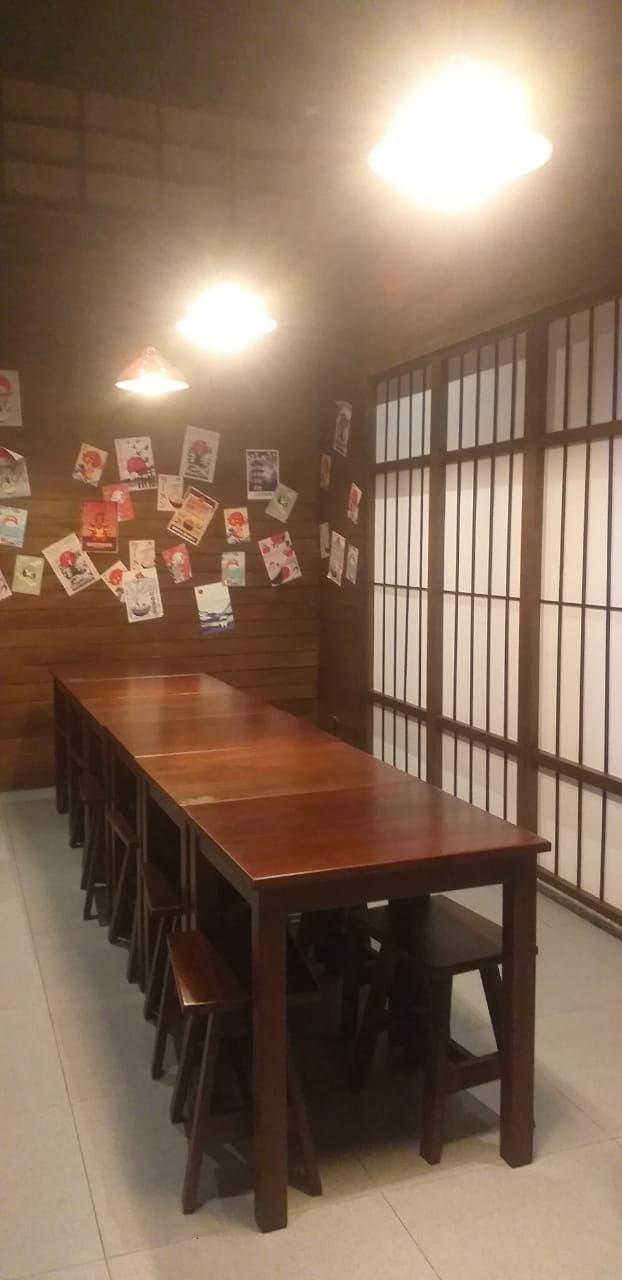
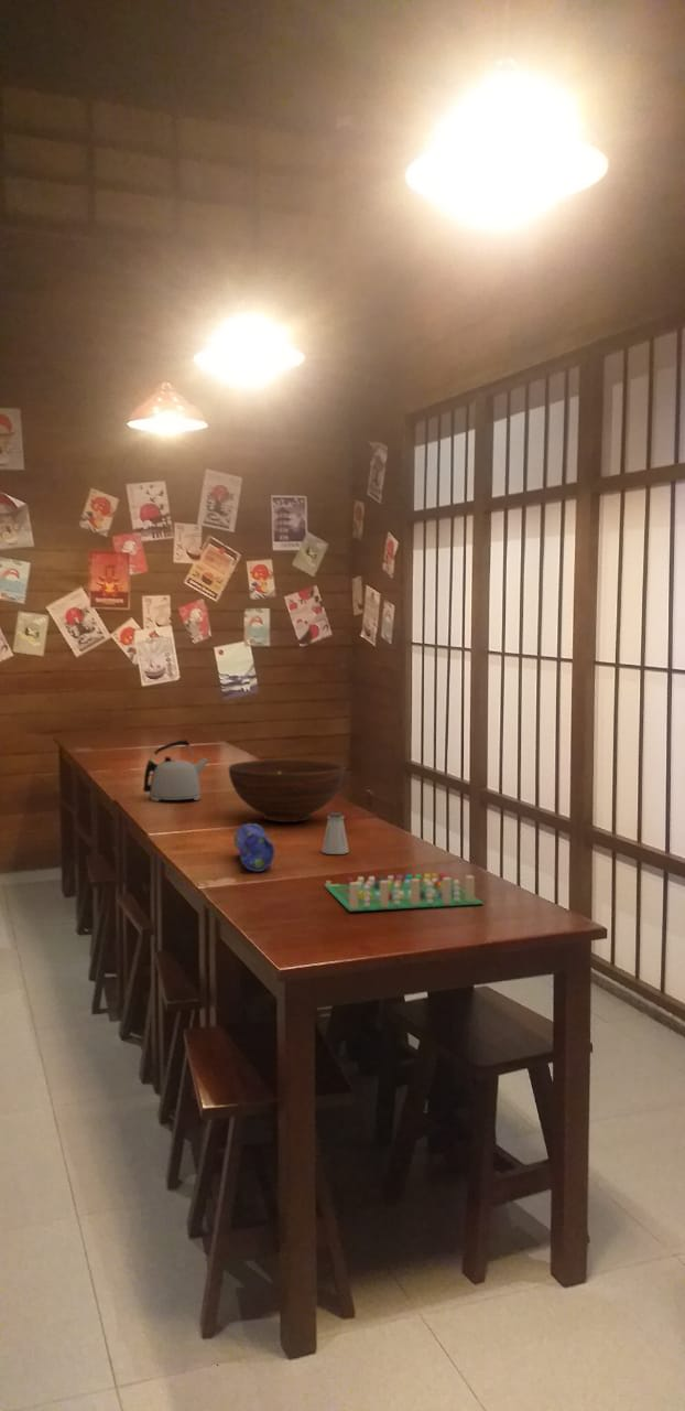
+ kettle (176, 768)
+ fruit bowl (286, 793)
+ saltshaker (335, 832)
+ board game (401, 882)
+ pencil case (253, 844)
